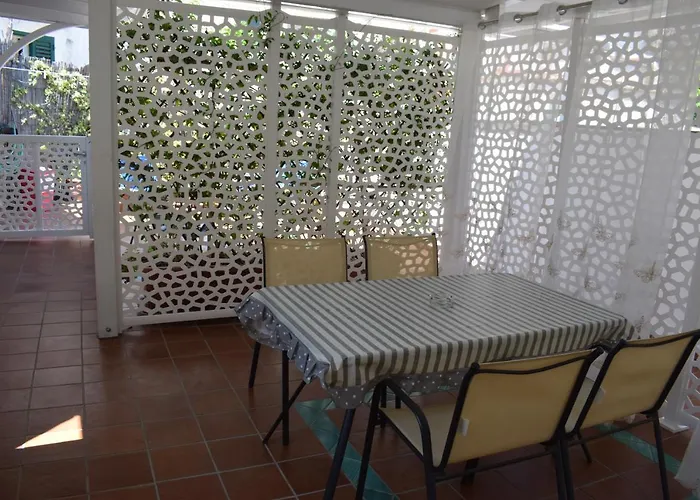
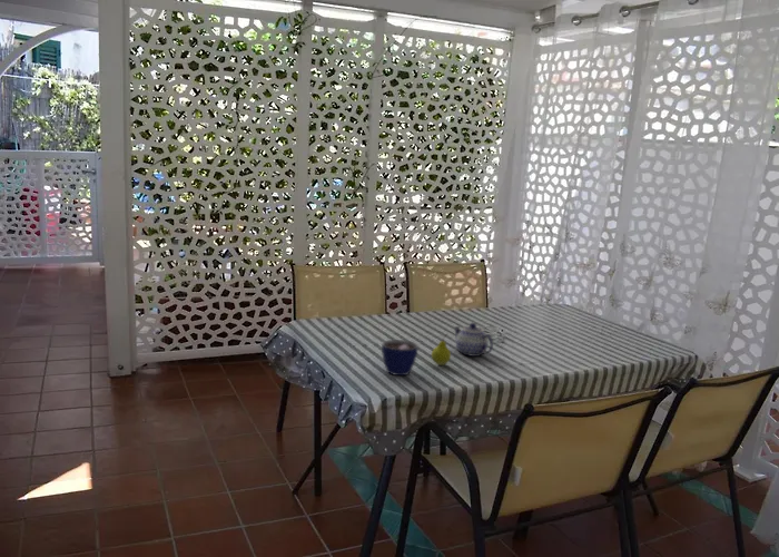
+ teapot (472, 338)
+ fruit (441, 349)
+ cup (396, 355)
